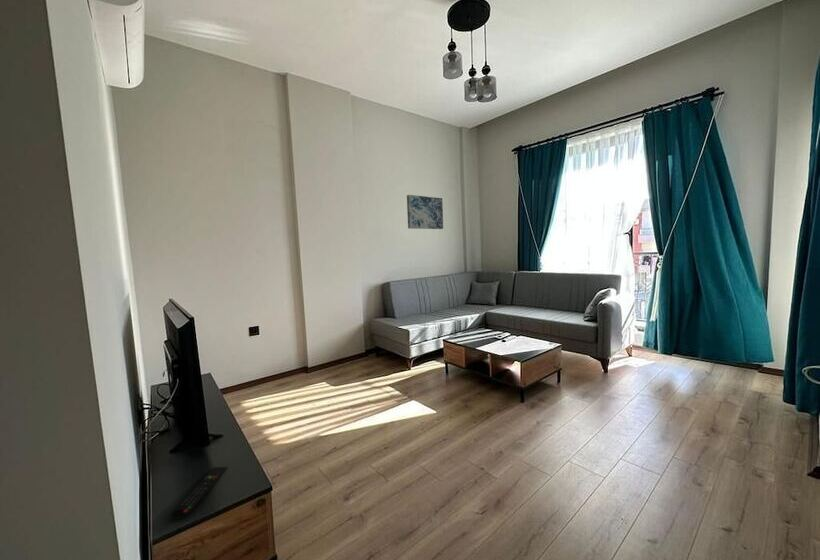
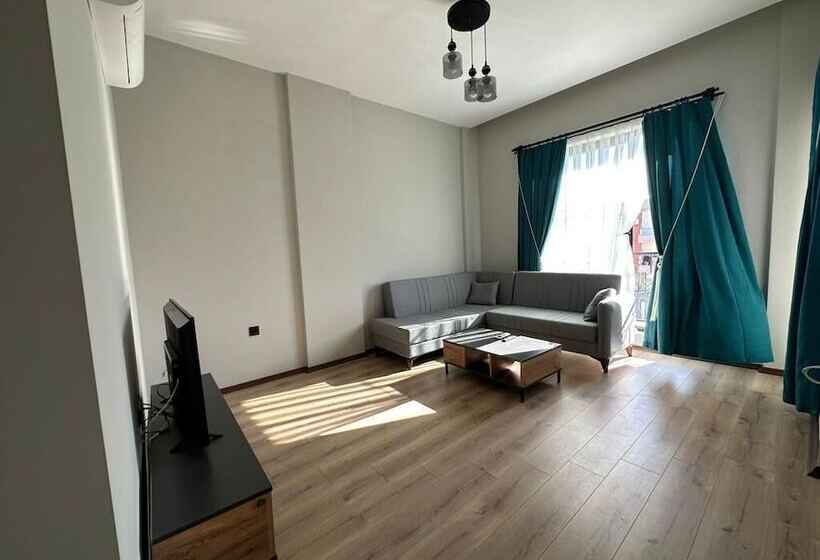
- wall art (425, 212)
- remote control (201, 490)
